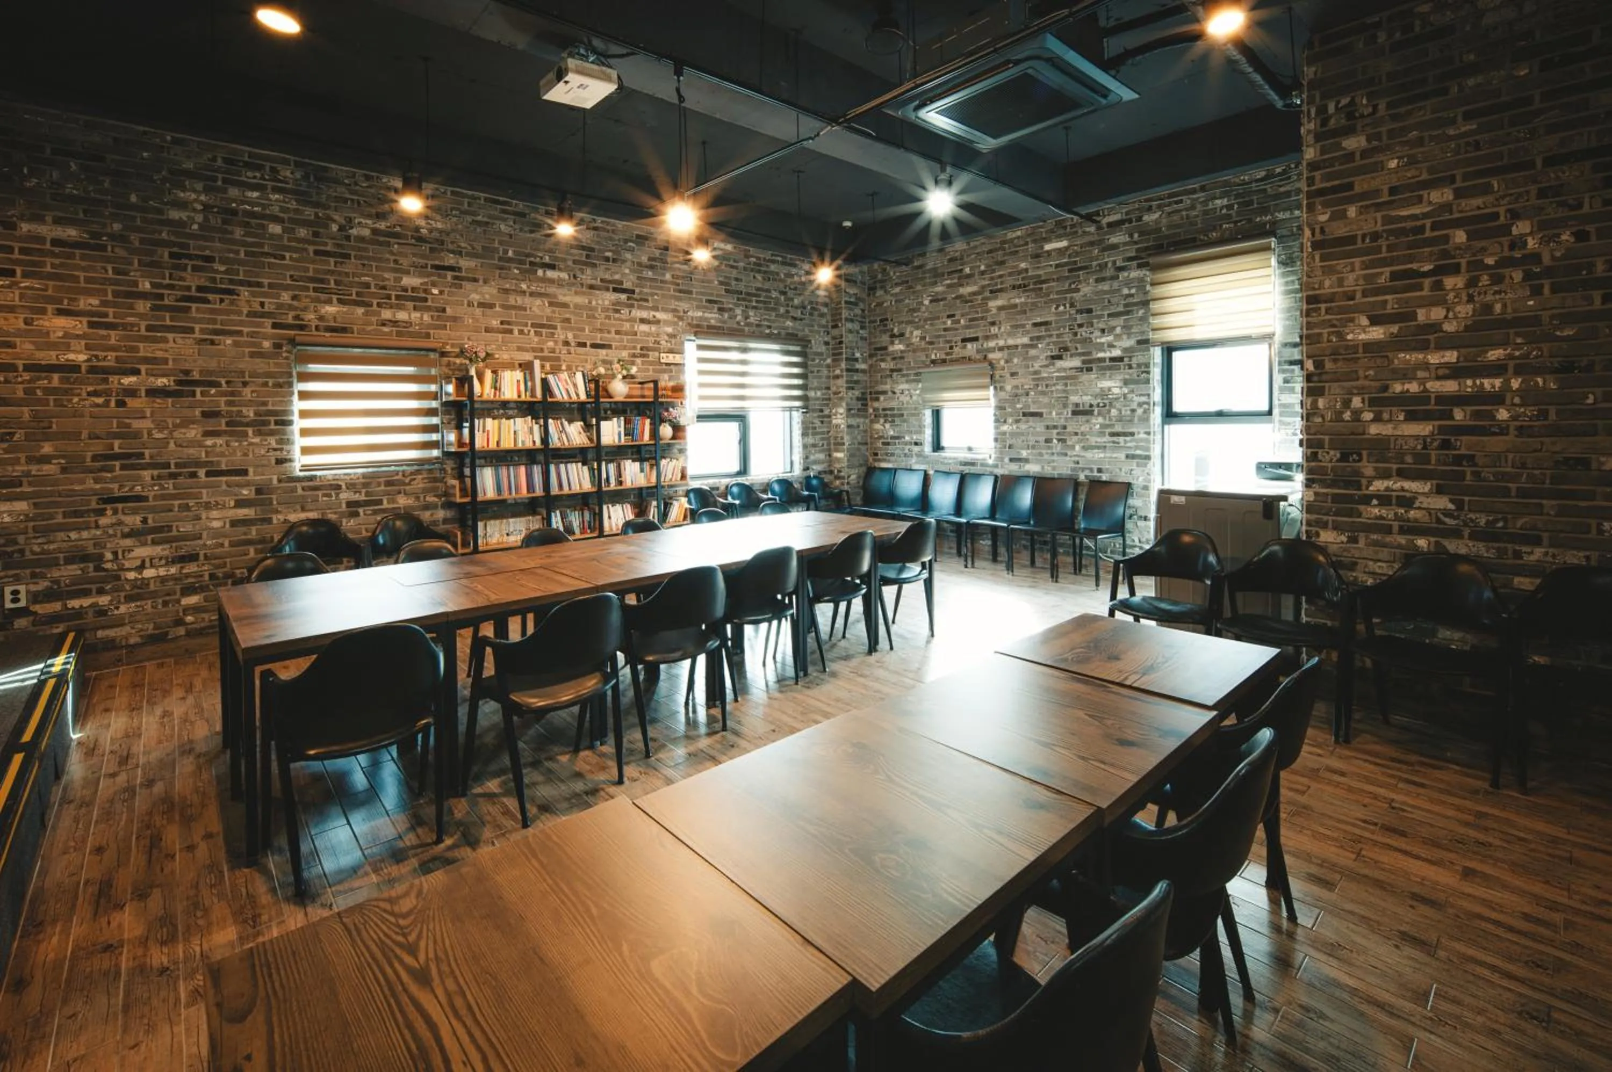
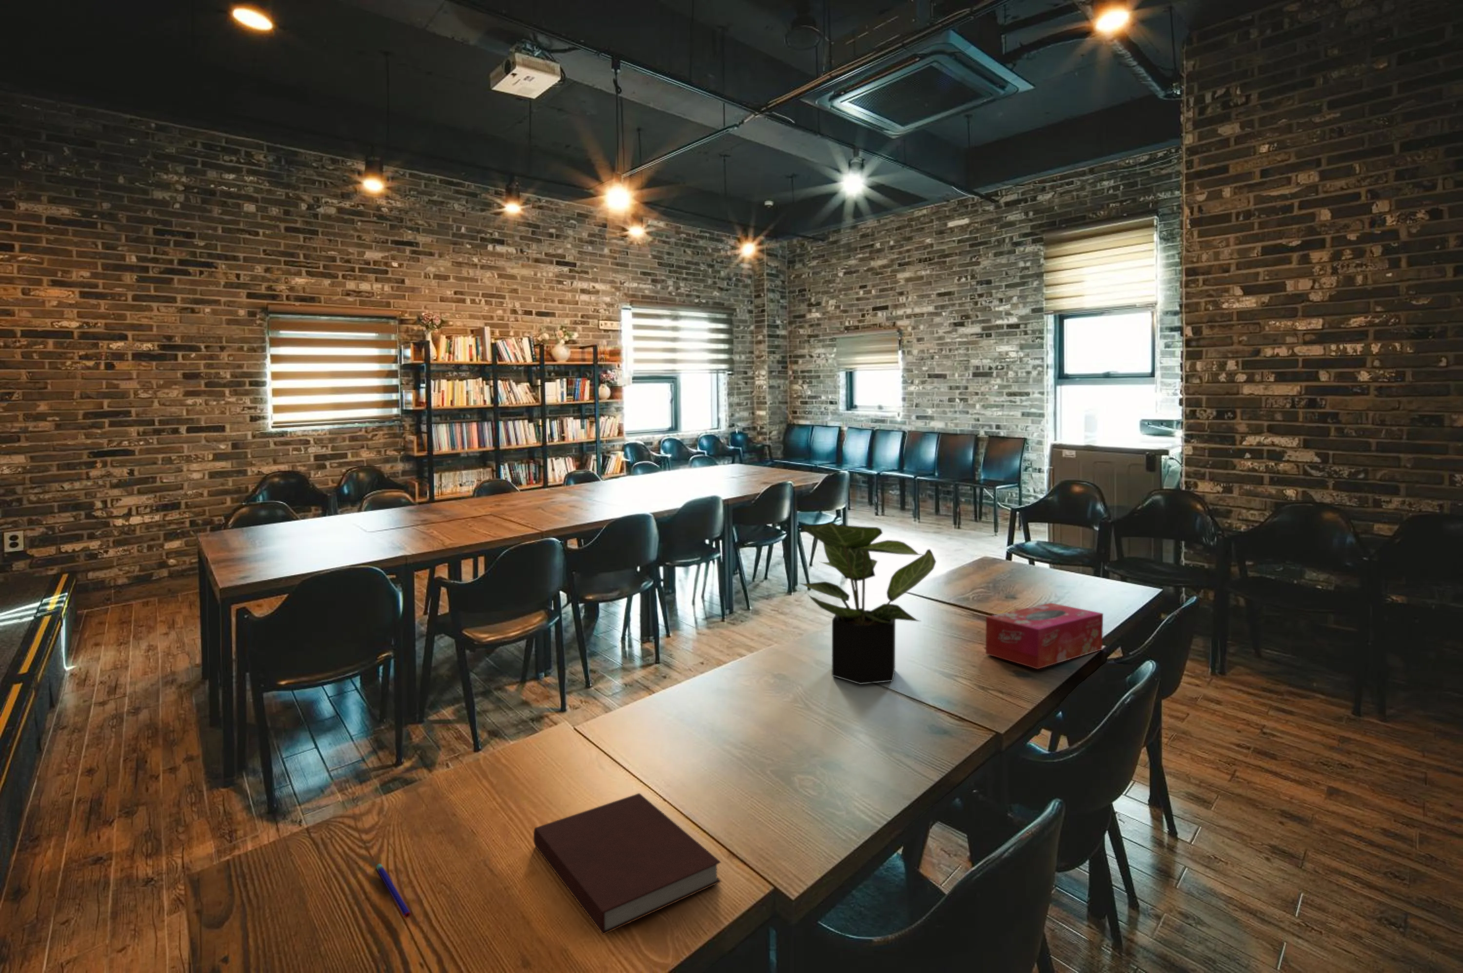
+ pen (392, 888)
+ notebook (623, 854)
+ potted plant (849, 595)
+ tissue box (1045, 633)
